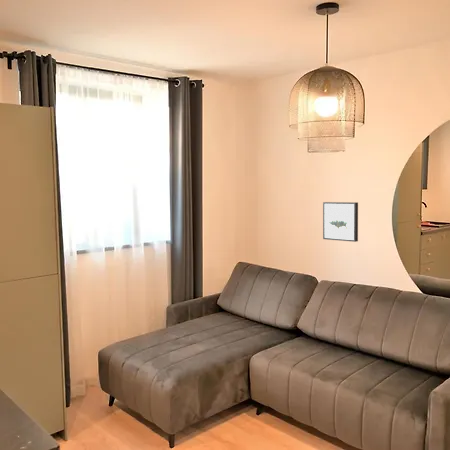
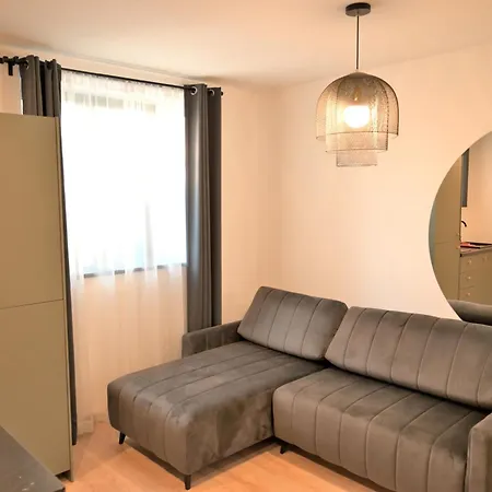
- wall art (340, 221)
